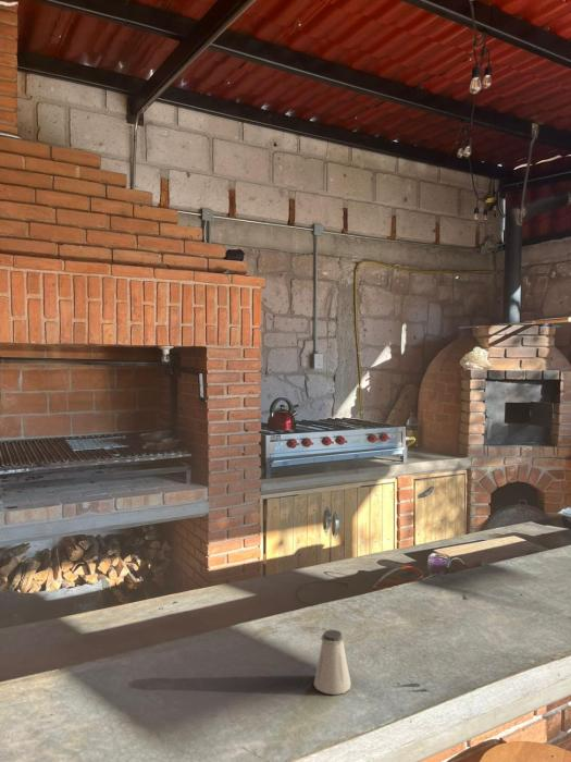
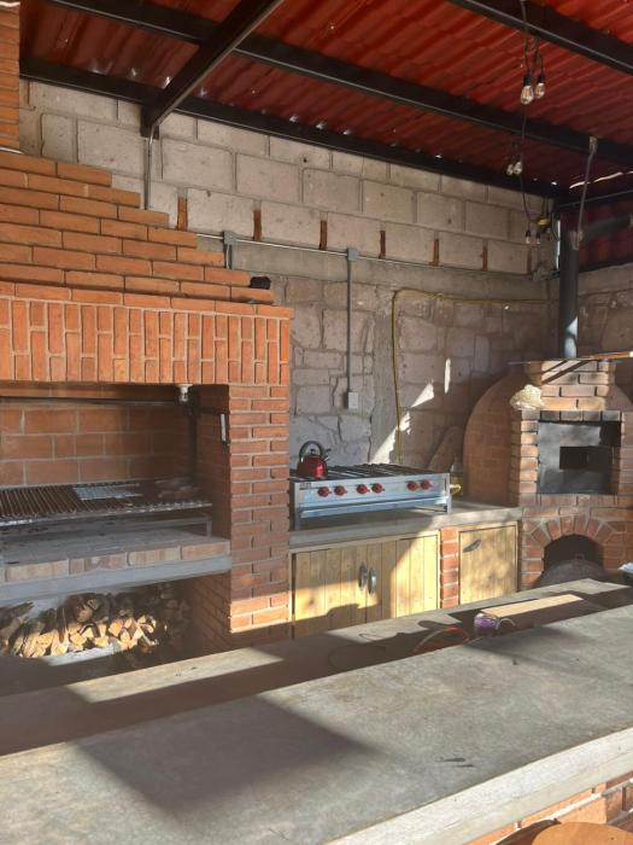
- saltshaker (332, 659)
